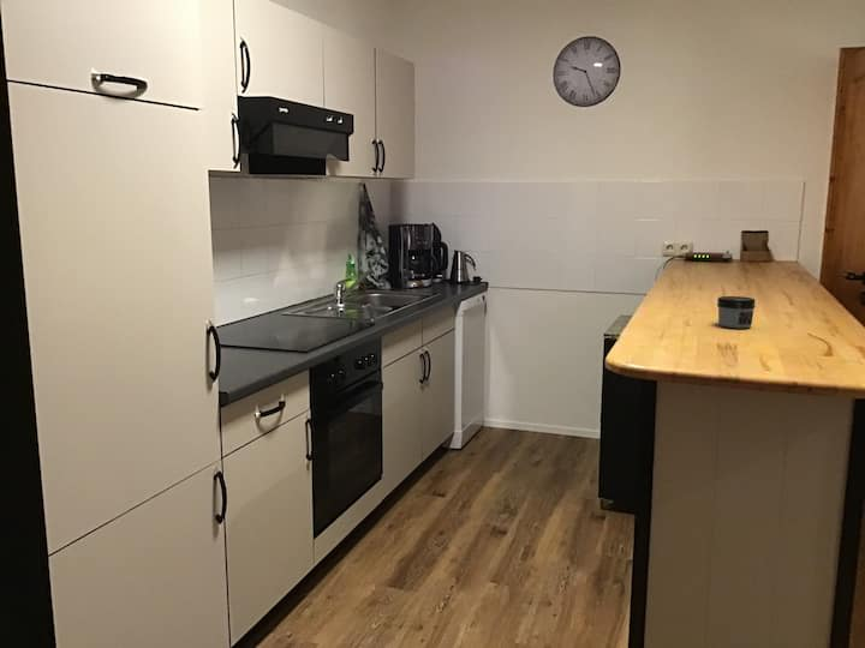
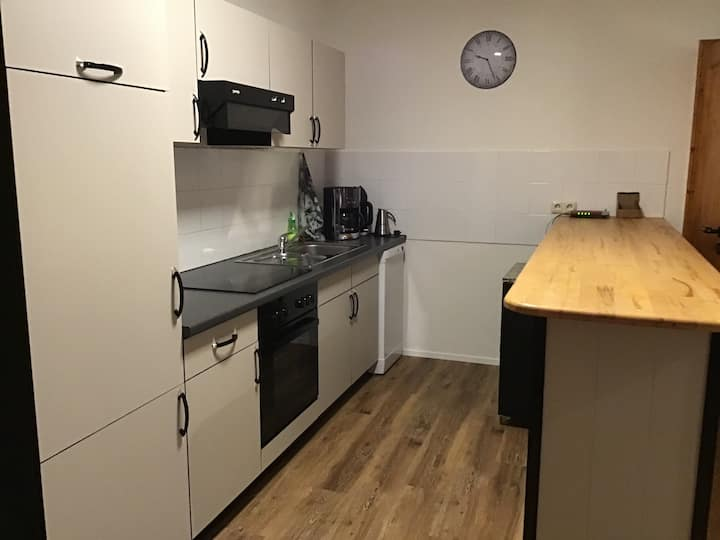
- jar (735, 312)
